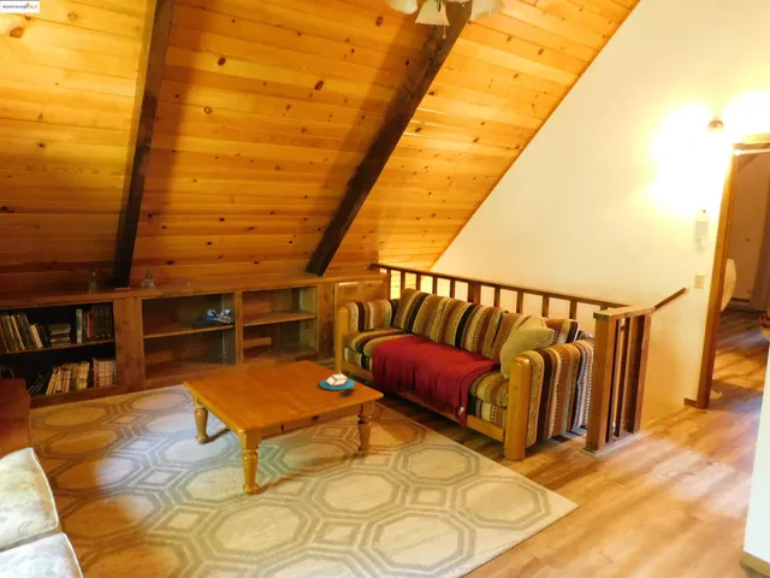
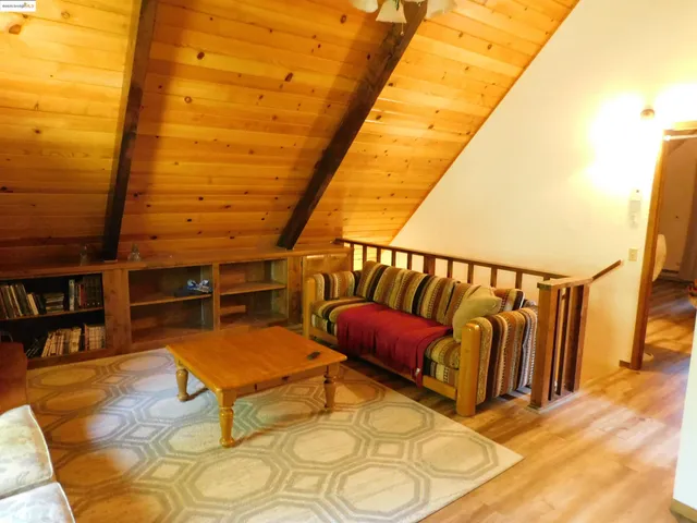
- candle (337, 378)
